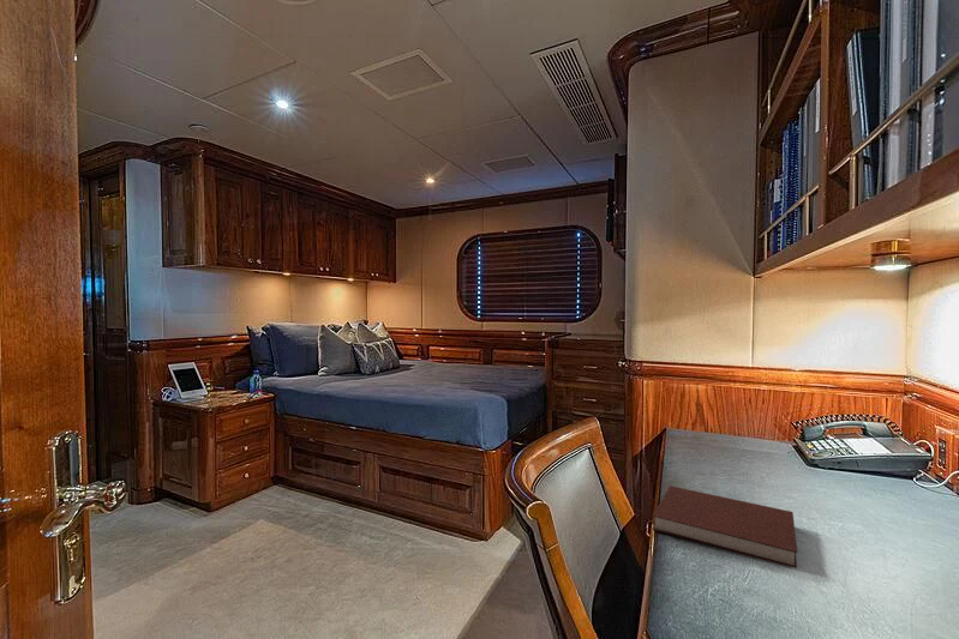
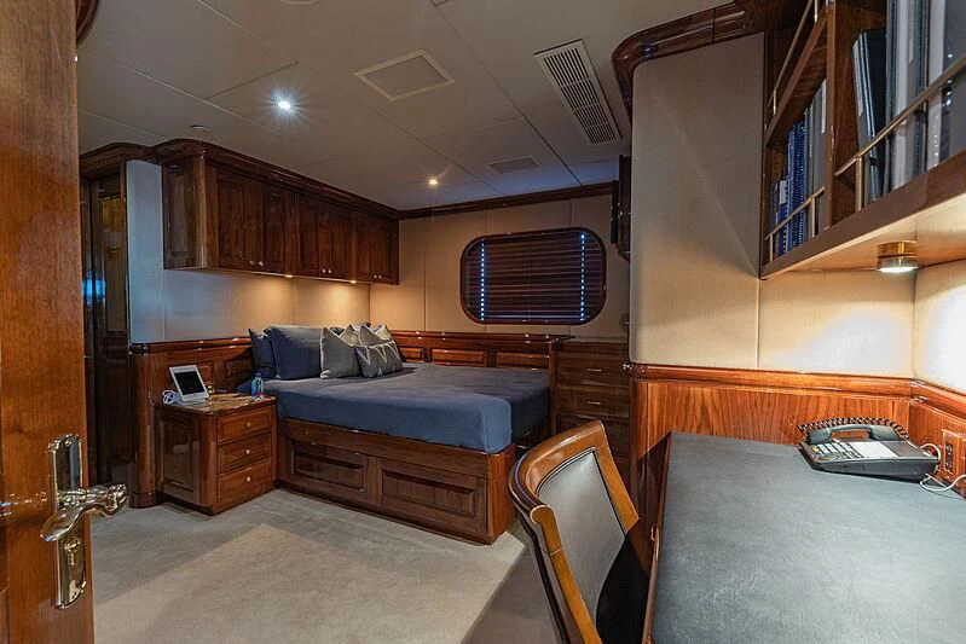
- notebook (723, 520)
